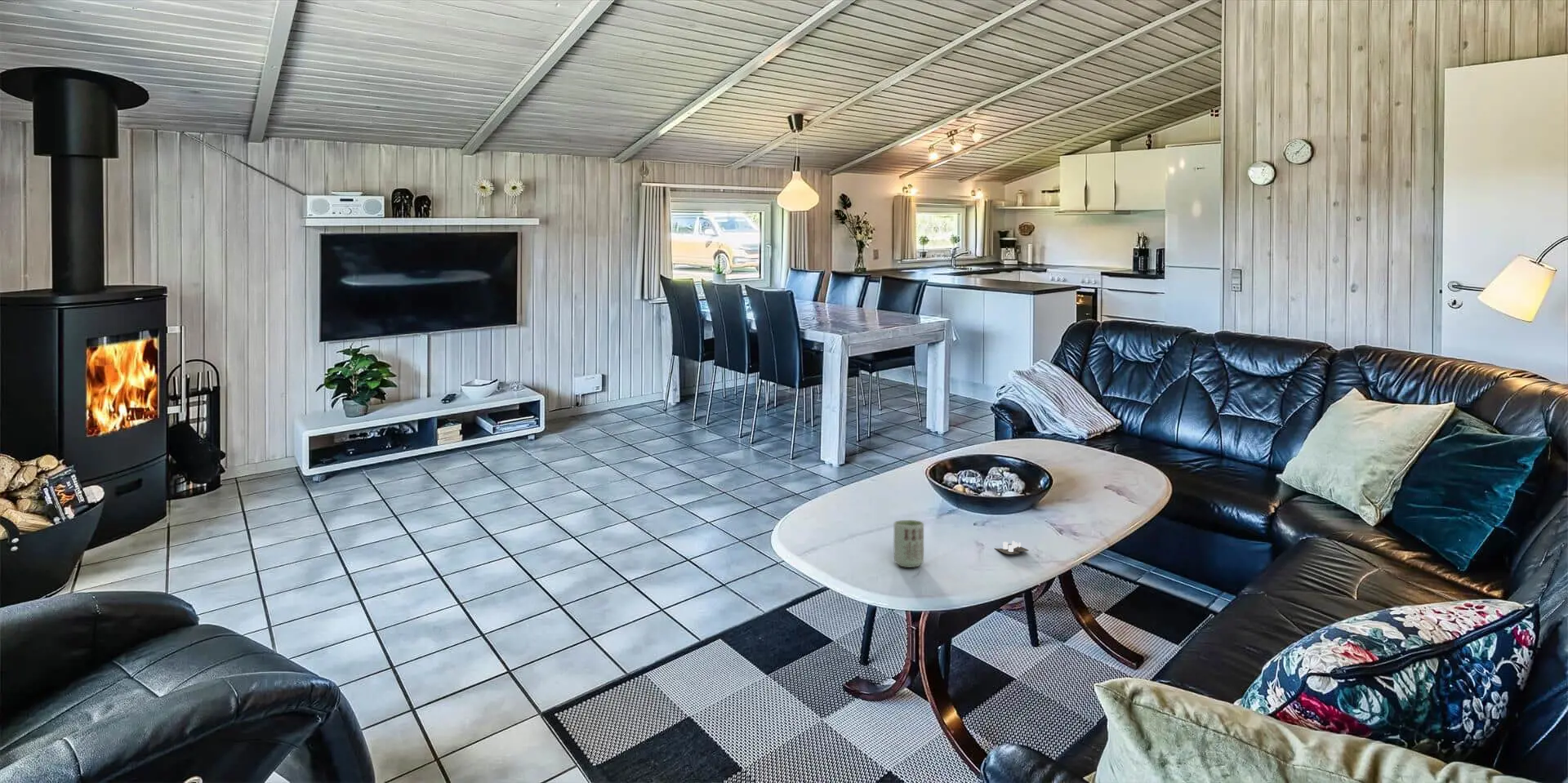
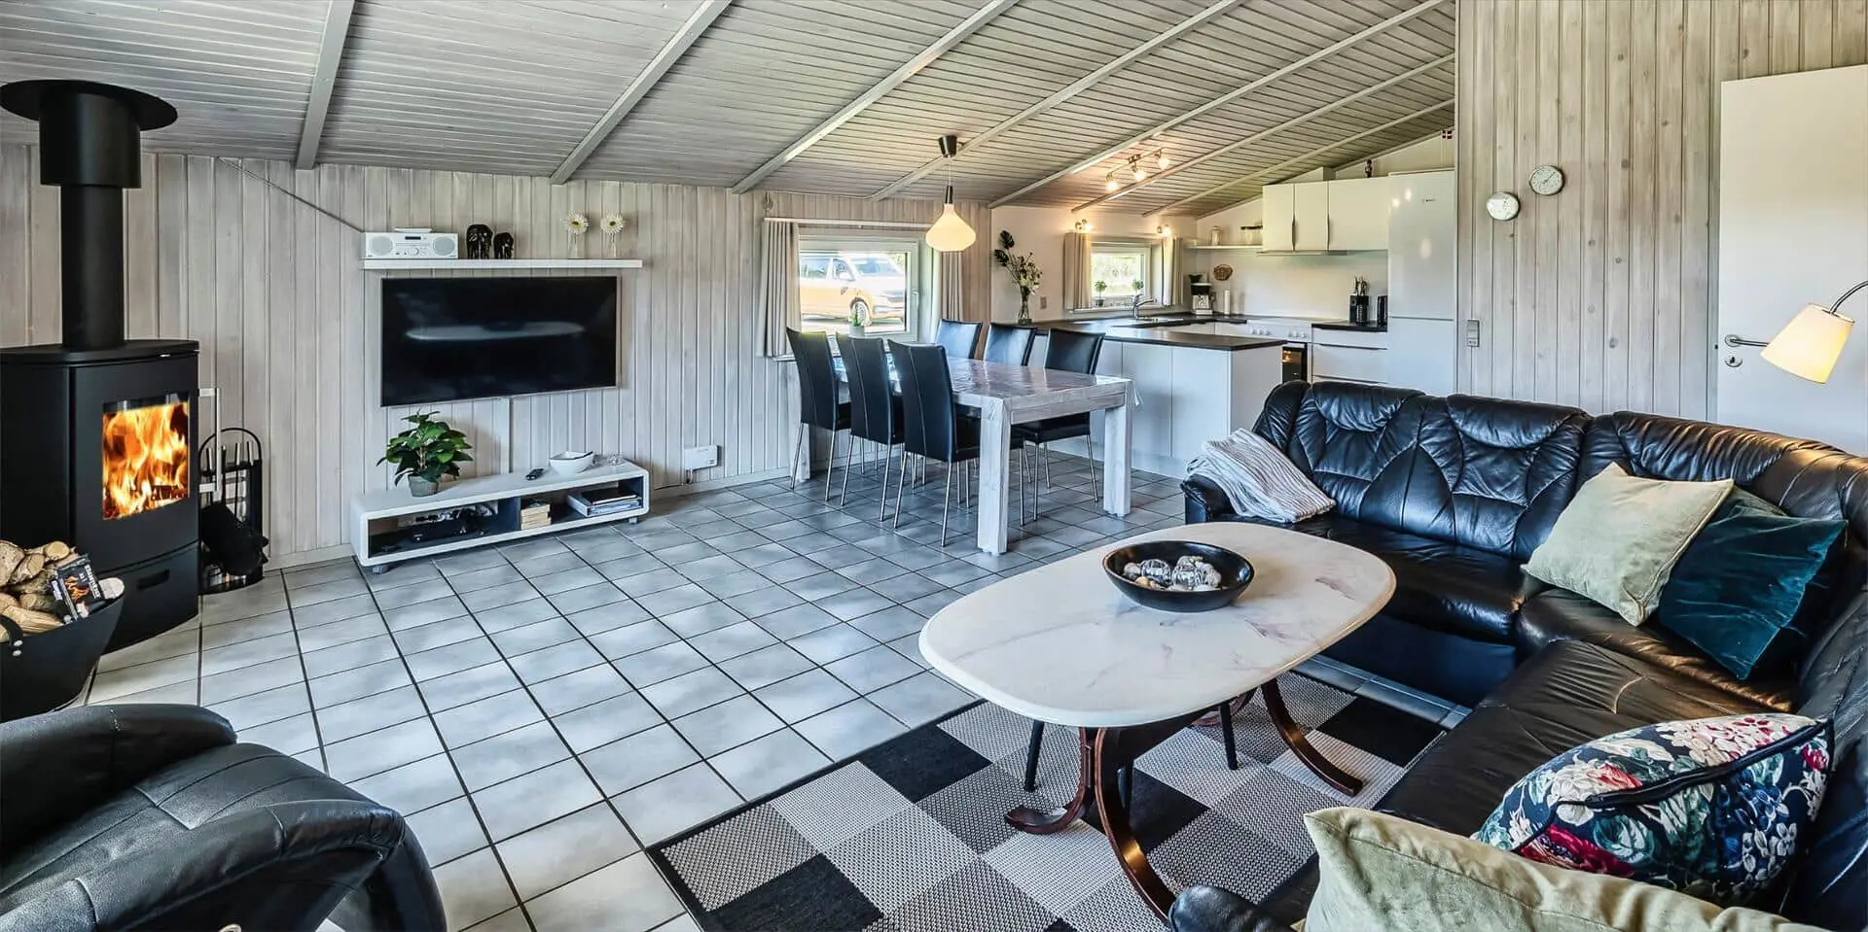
- cup (908, 543)
- candle (1010, 545)
